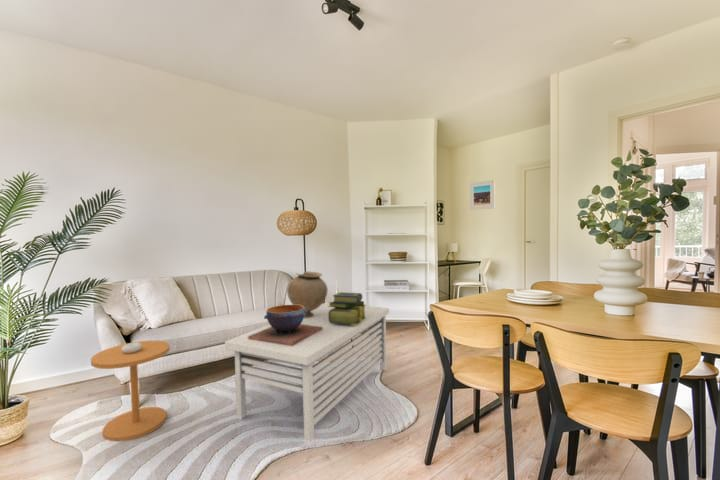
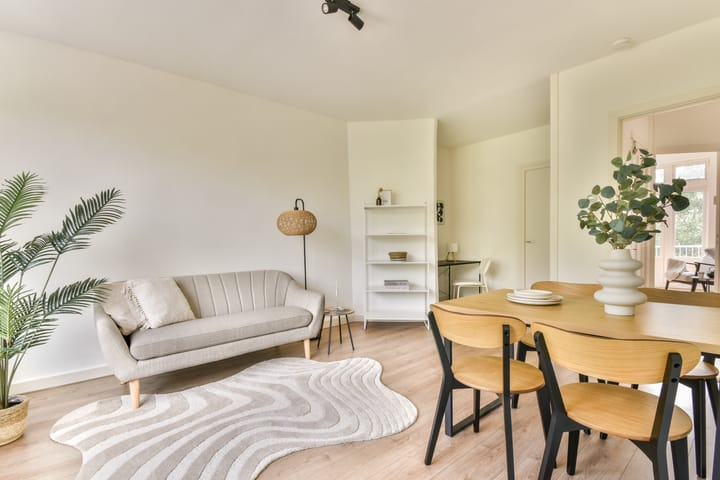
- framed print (481, 195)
- side table (133, 385)
- decorative bowl (286, 320)
- stack of books (347, 306)
- coffee table (320, 356)
- vase (307, 294)
